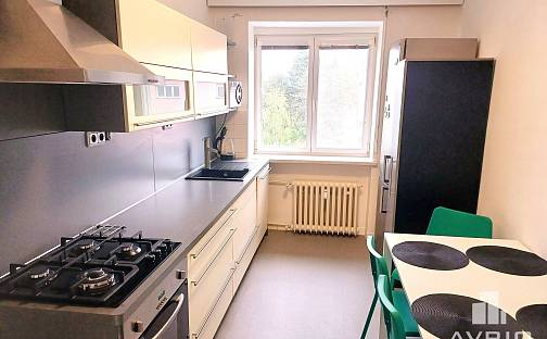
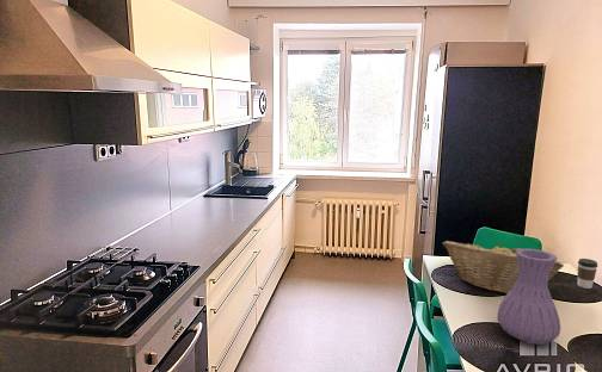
+ fruit basket (498, 261)
+ vase (530, 294)
+ coffee cup (585, 273)
